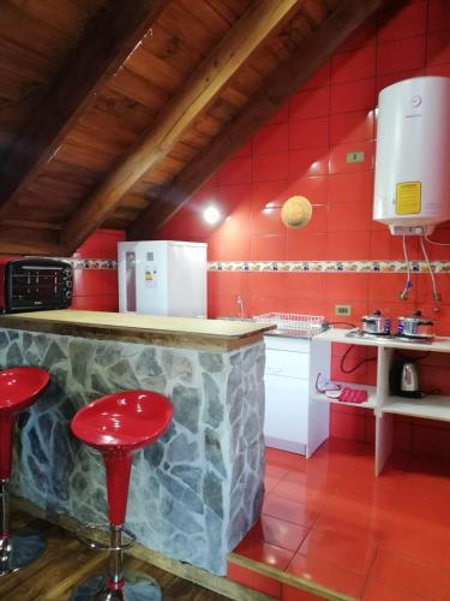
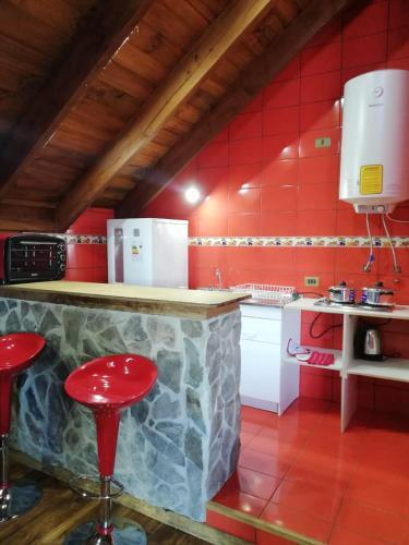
- decorative plate (295, 213)
